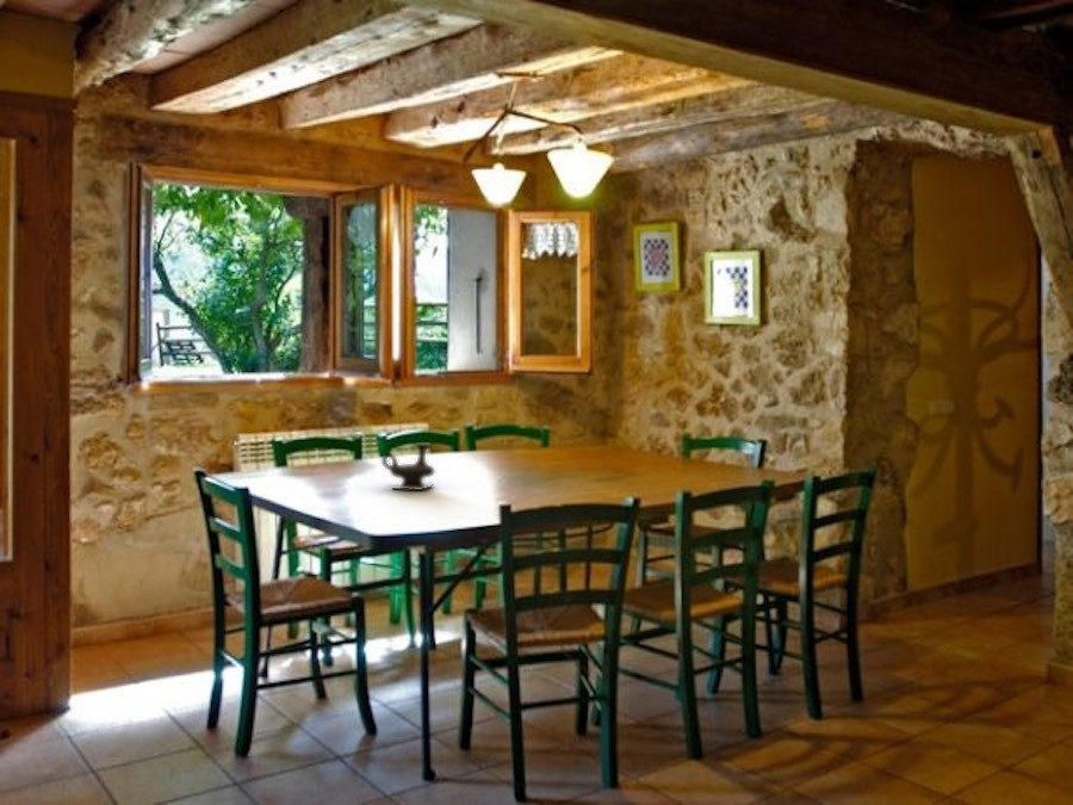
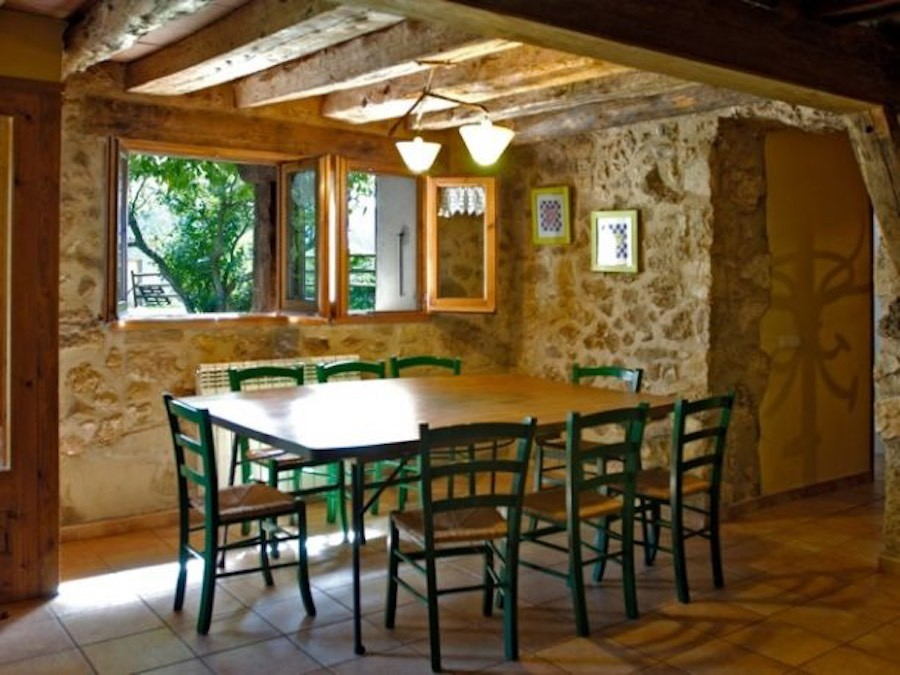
- teapot (409, 465)
